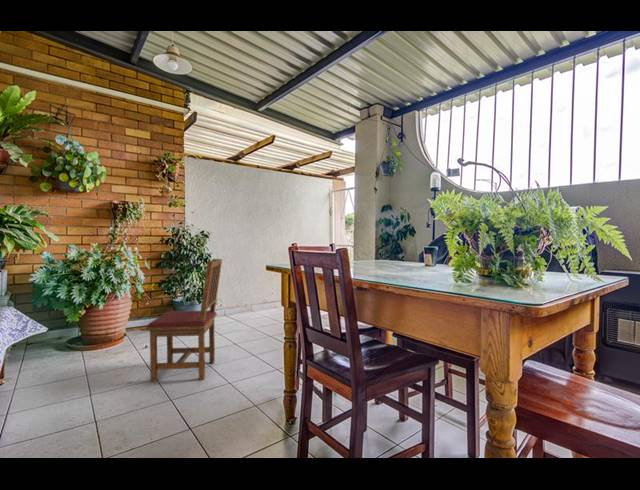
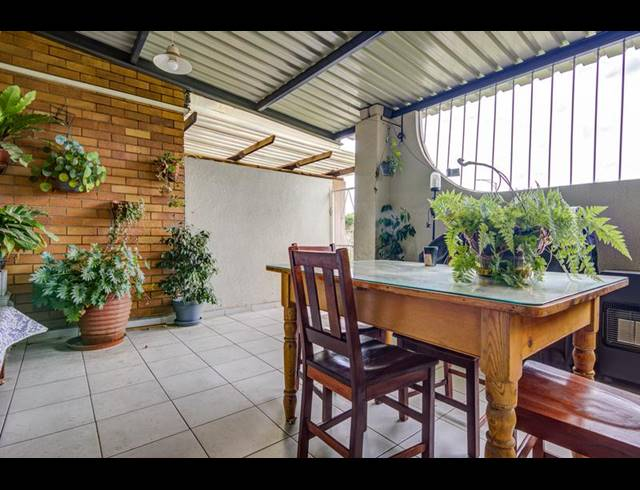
- dining chair (187, 315)
